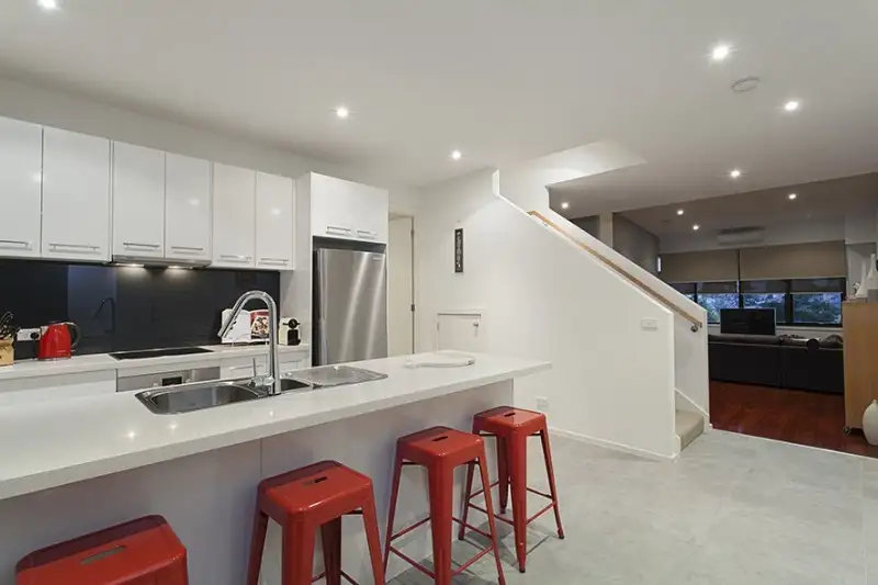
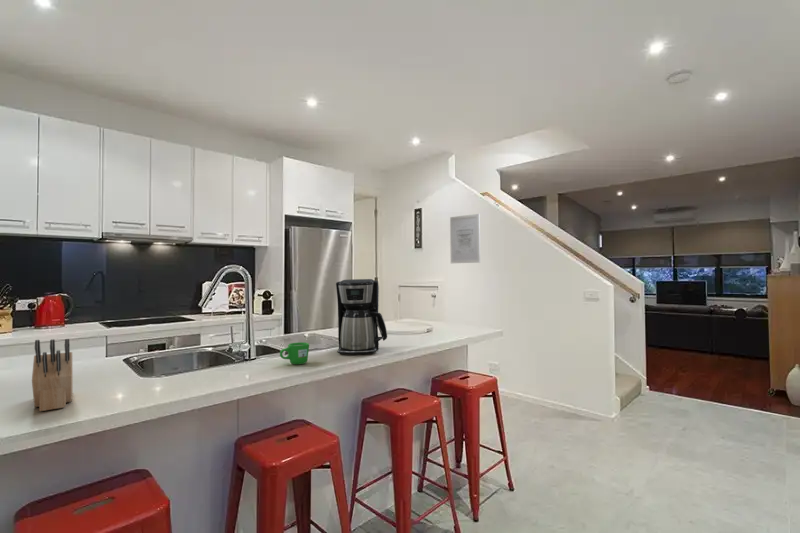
+ wall art (464, 239)
+ mug (294, 354)
+ knife block (53, 369)
+ coffee maker (364, 314)
